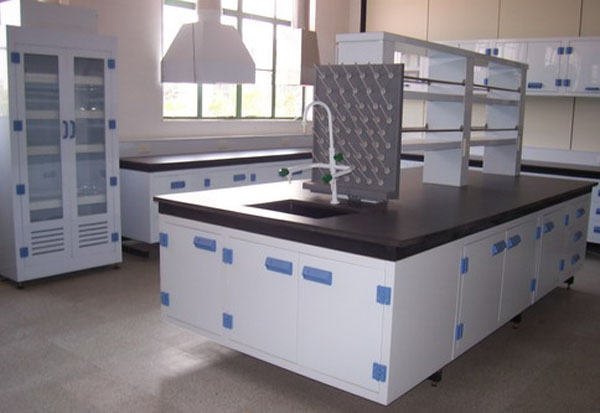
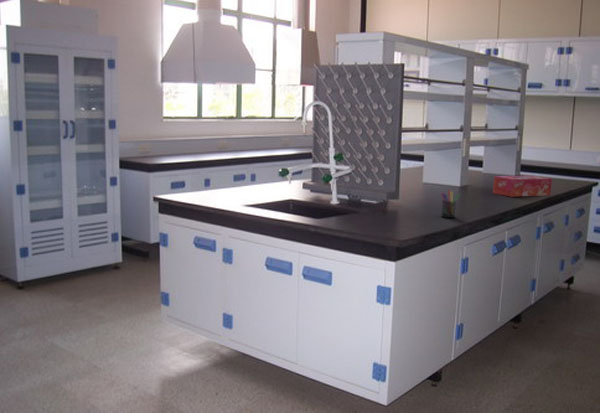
+ pen holder (450, 203)
+ tissue box (522, 185)
